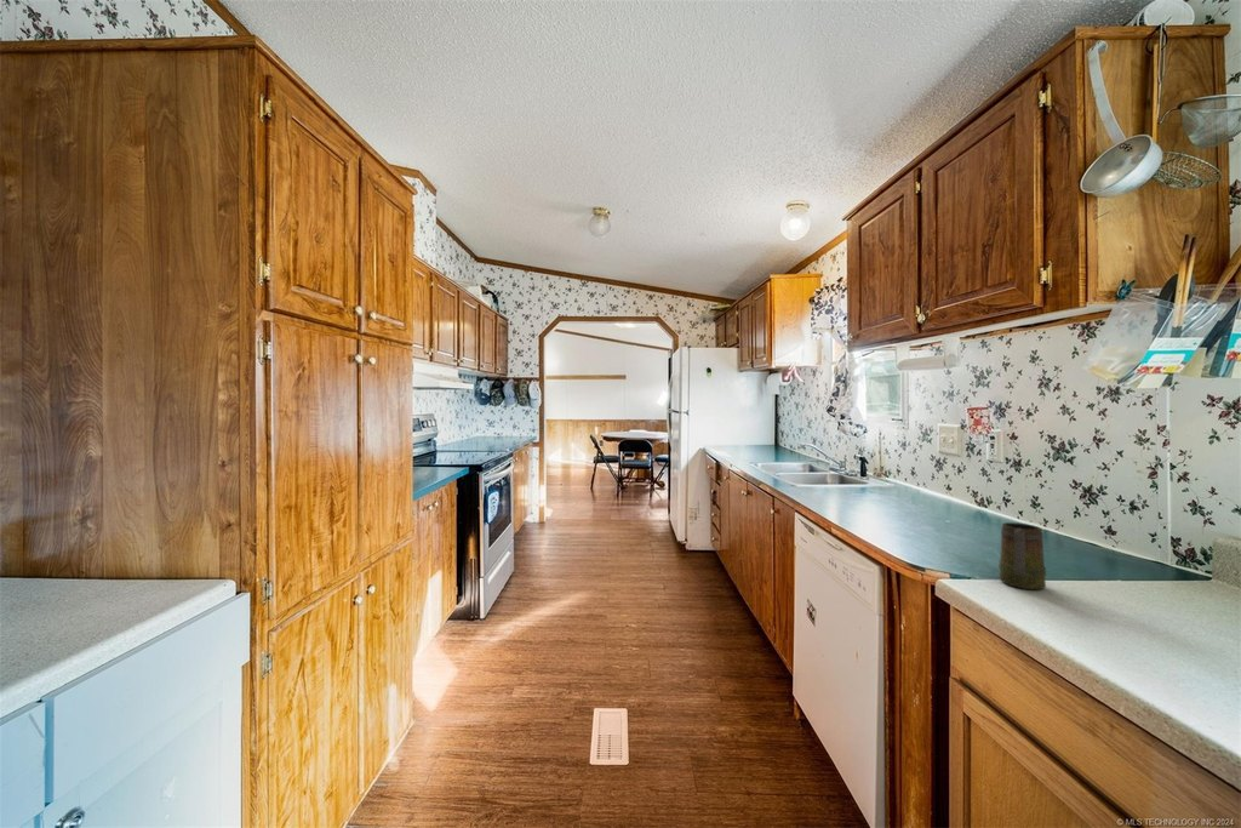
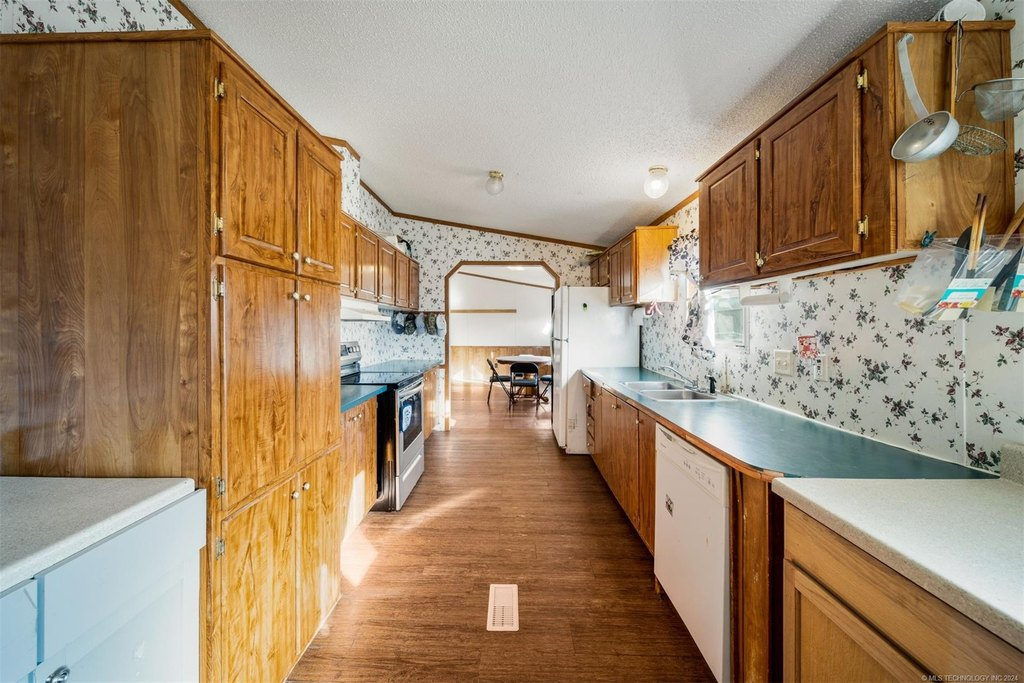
- mug (1020, 555)
